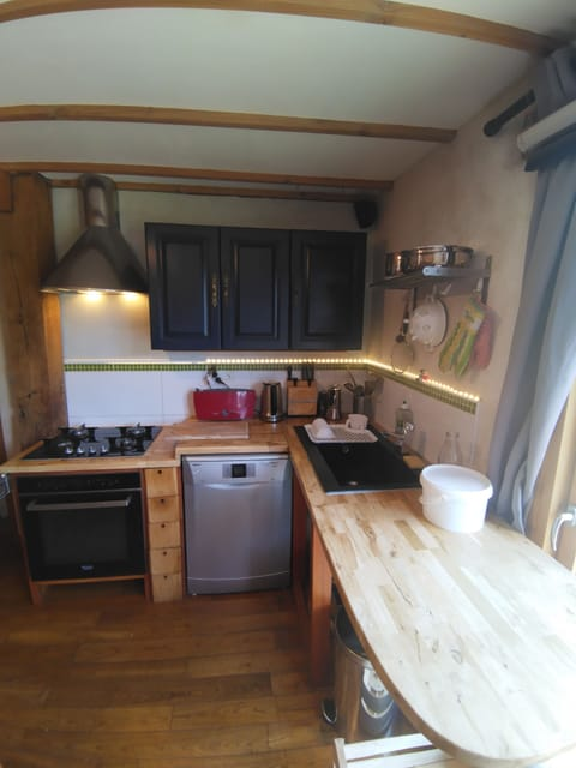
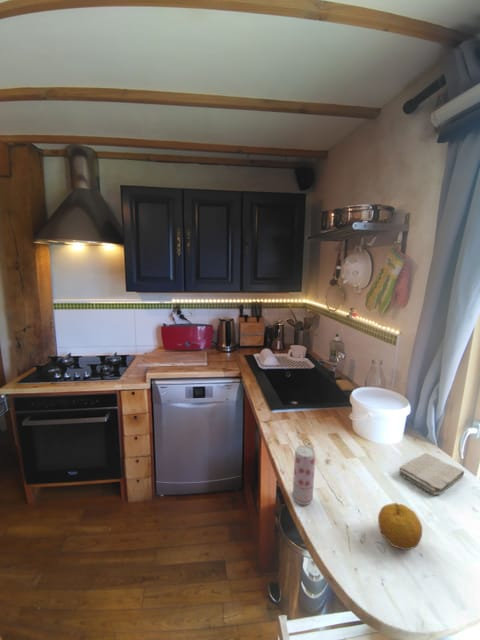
+ beverage can (303, 474)
+ washcloth (431, 471)
+ fruit (399, 521)
